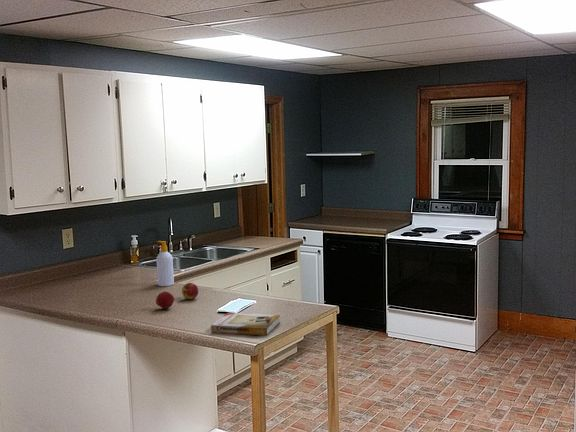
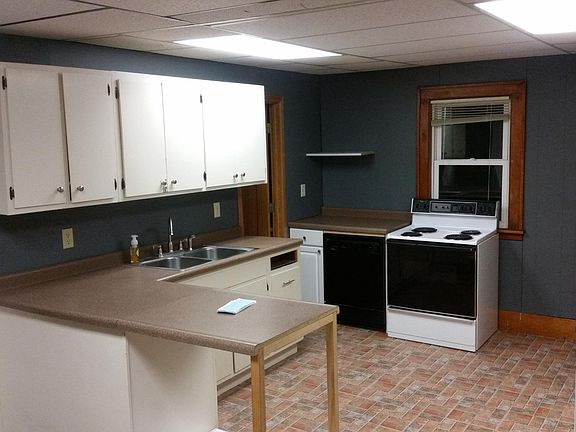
- apple (165, 300)
- apple (190, 291)
- book (246, 323)
- soap bottle (164, 263)
